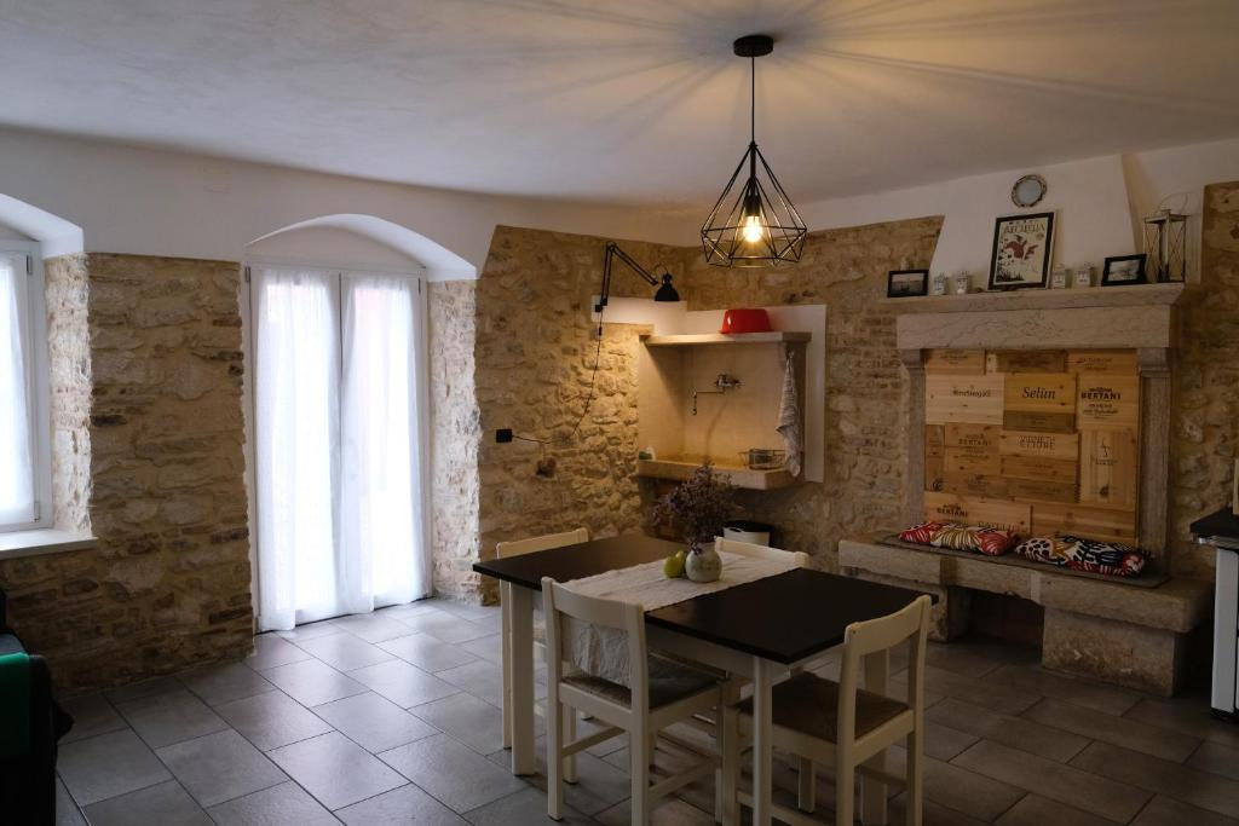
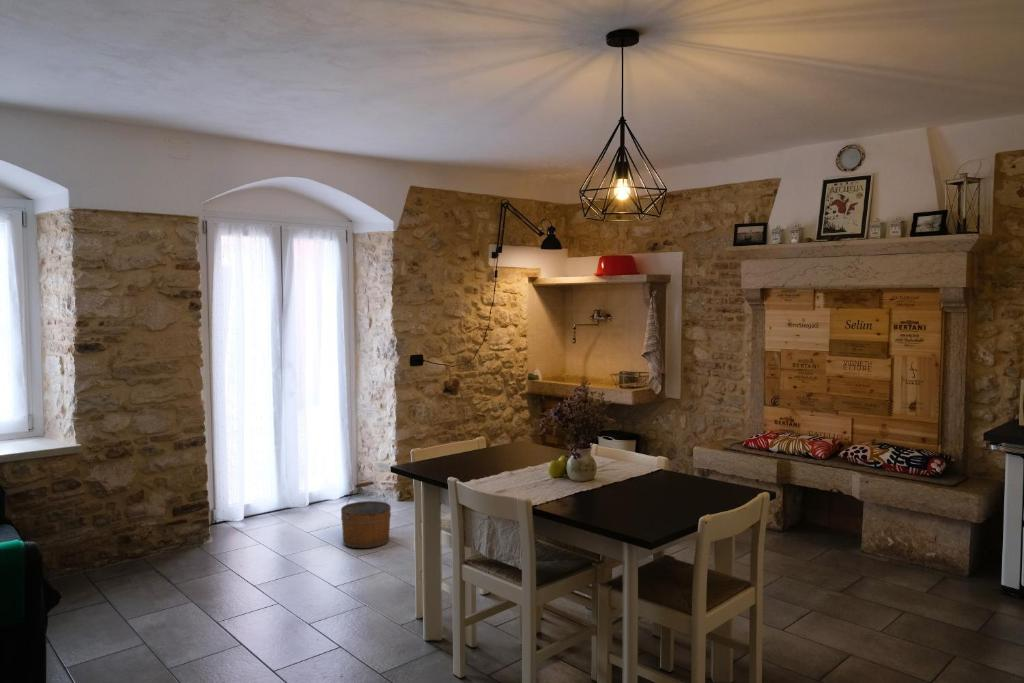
+ bucket (366, 511)
